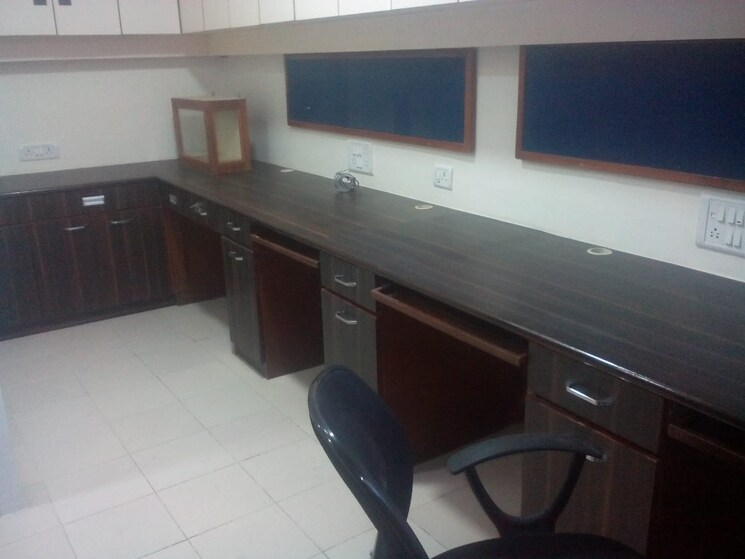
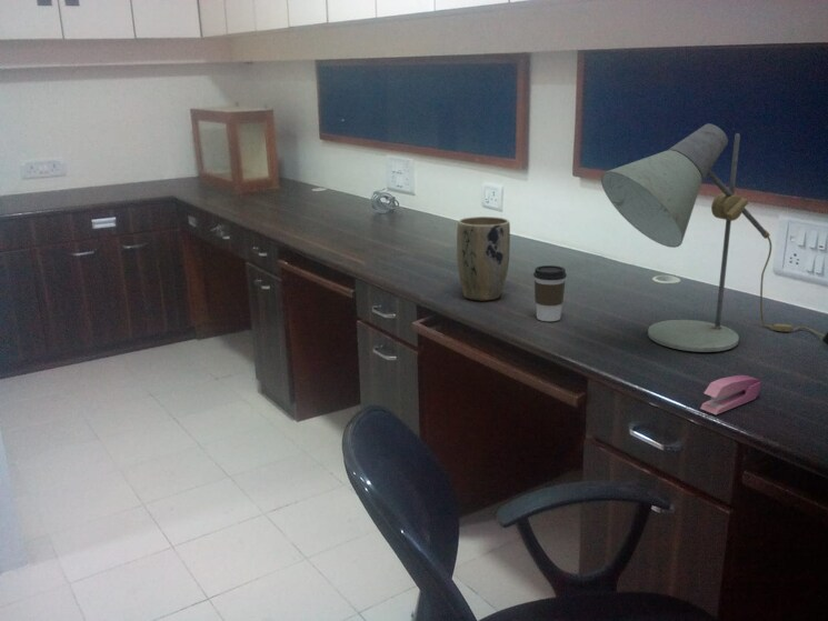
+ desk lamp (726, 239)
+ stapler (731, 390)
+ coffee cup (549, 293)
+ plant pot (482, 259)
